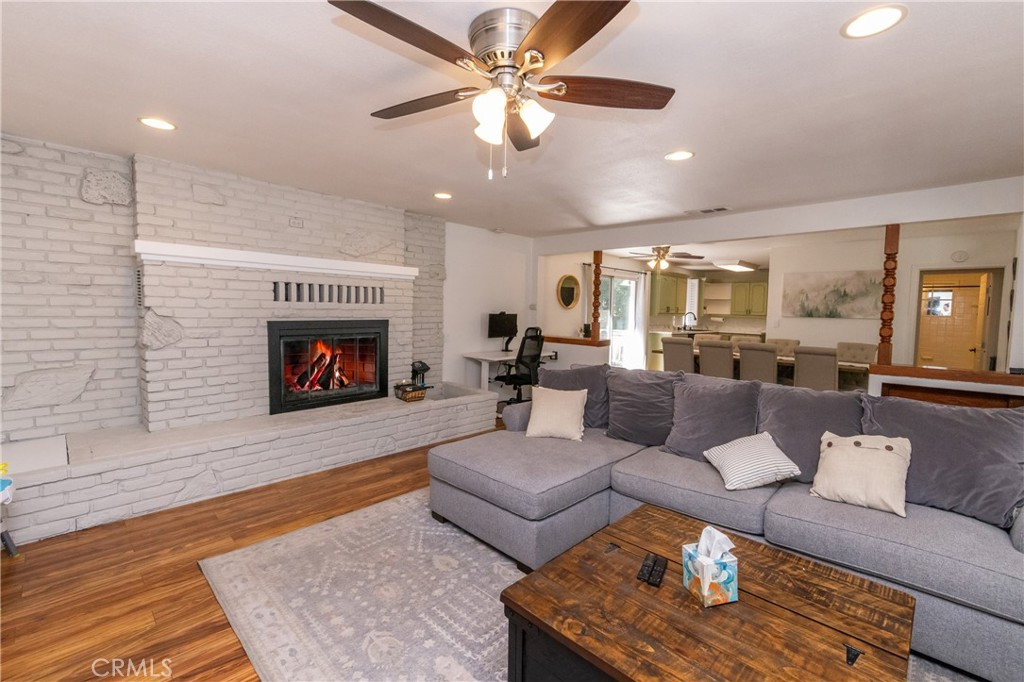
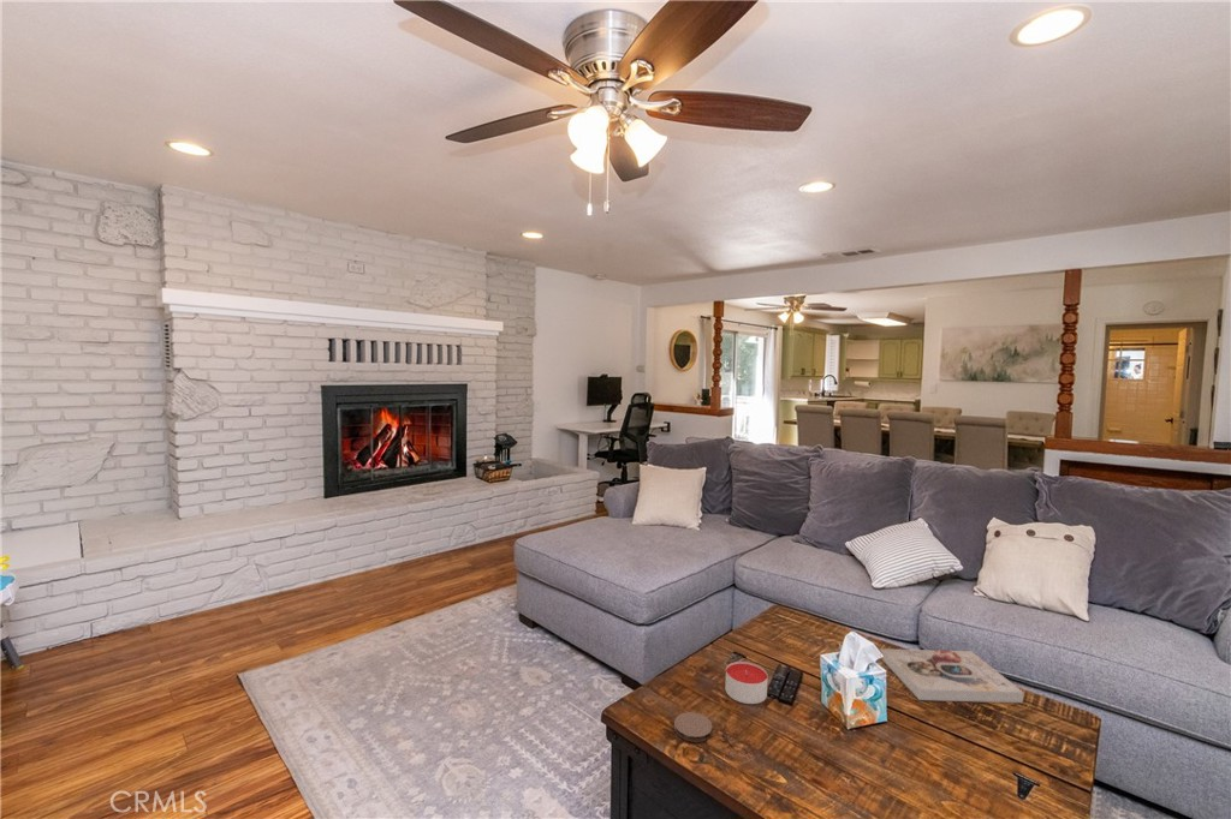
+ candle (745, 681)
+ book (946, 674)
+ coaster (692, 727)
